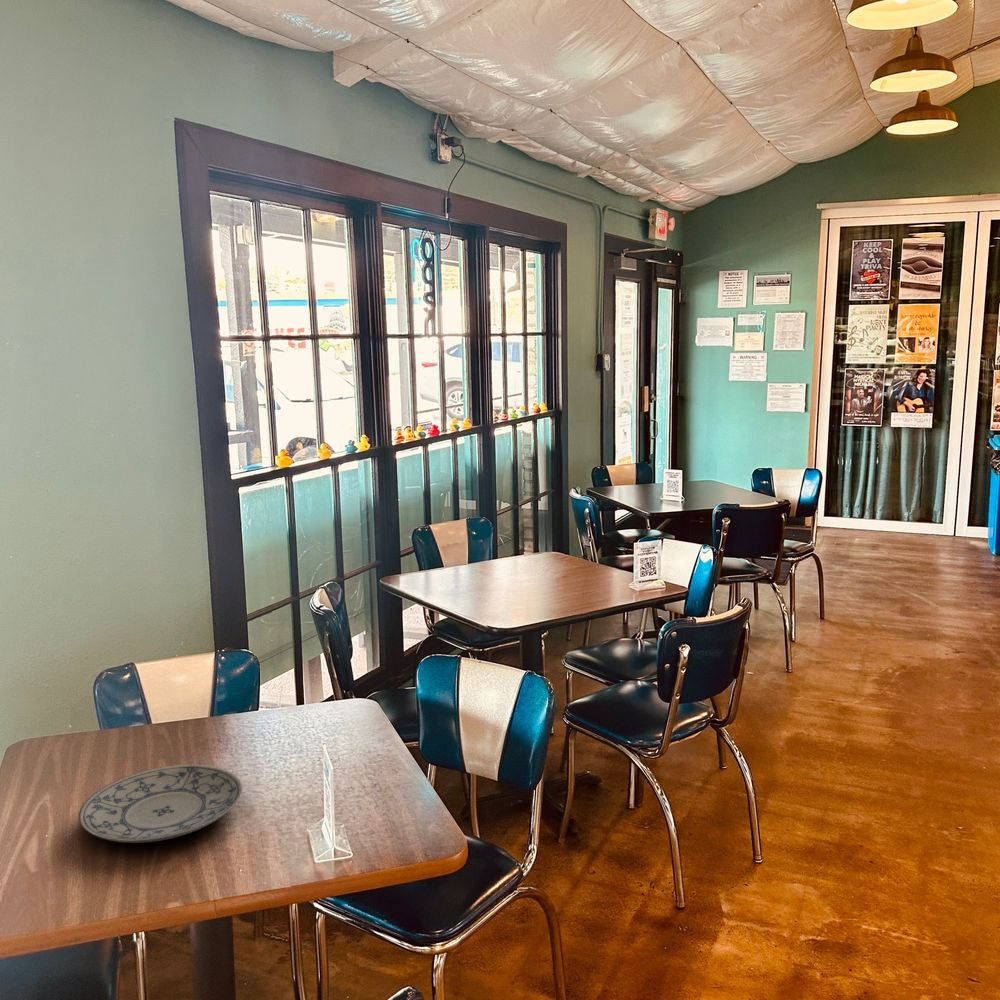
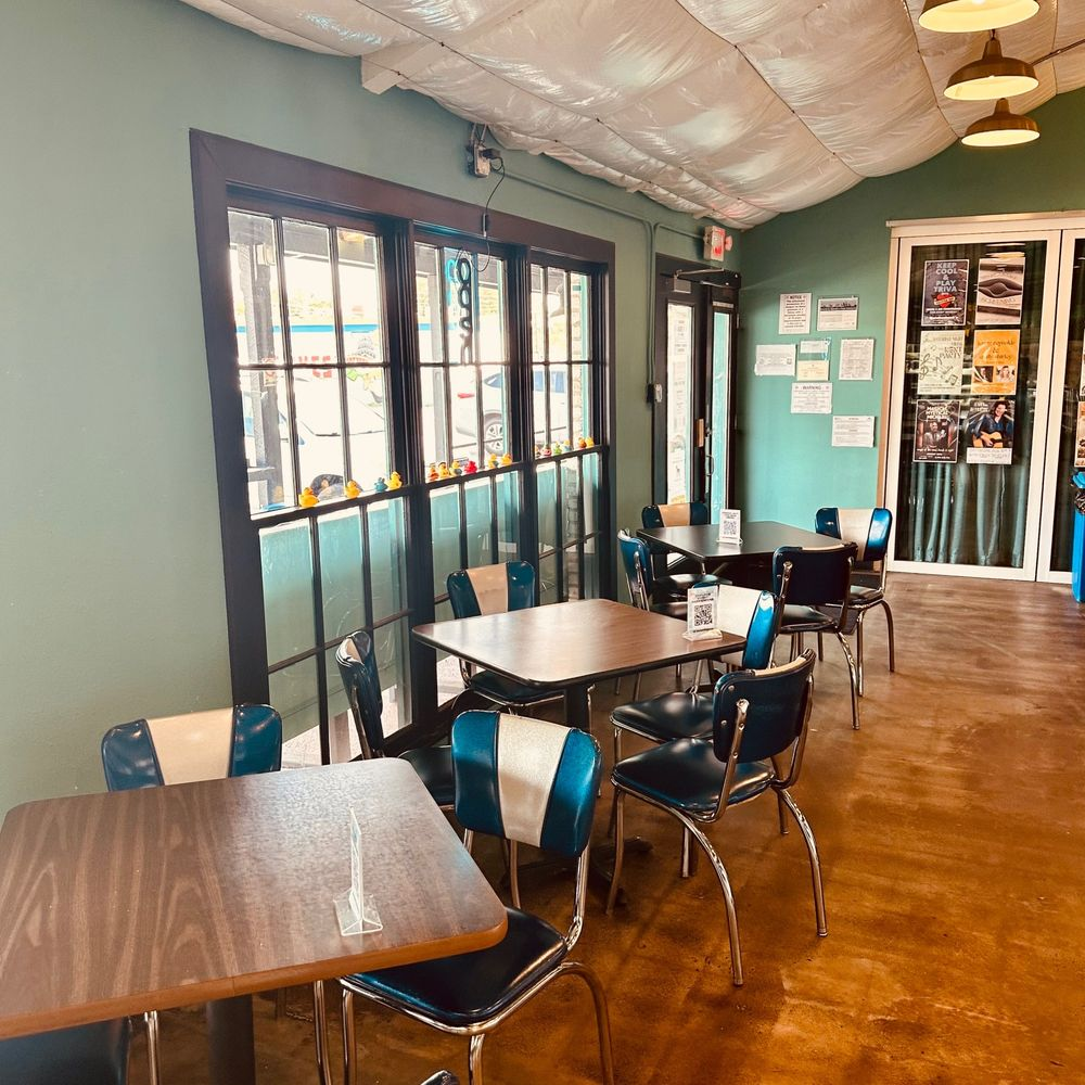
- plate (163, 806)
